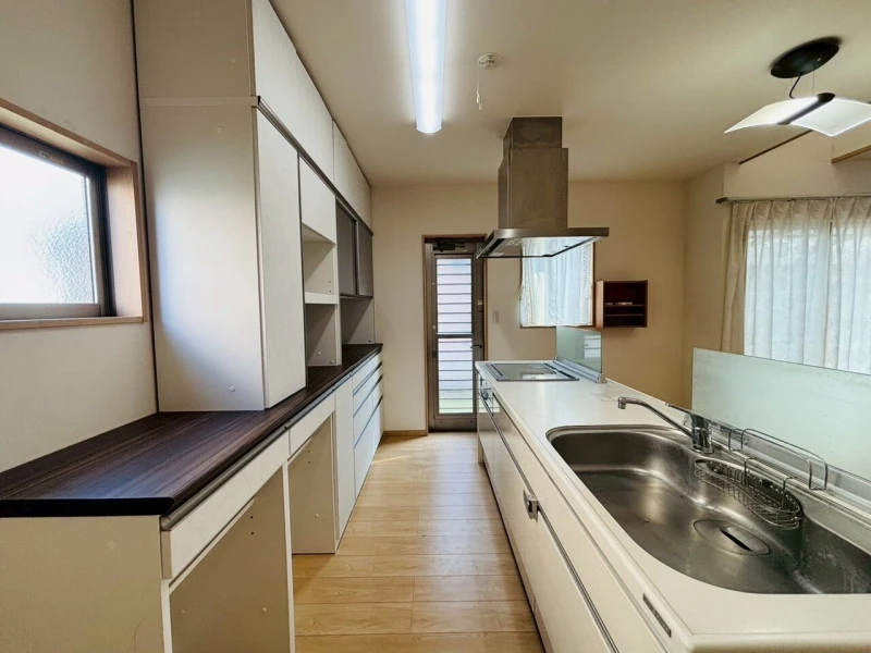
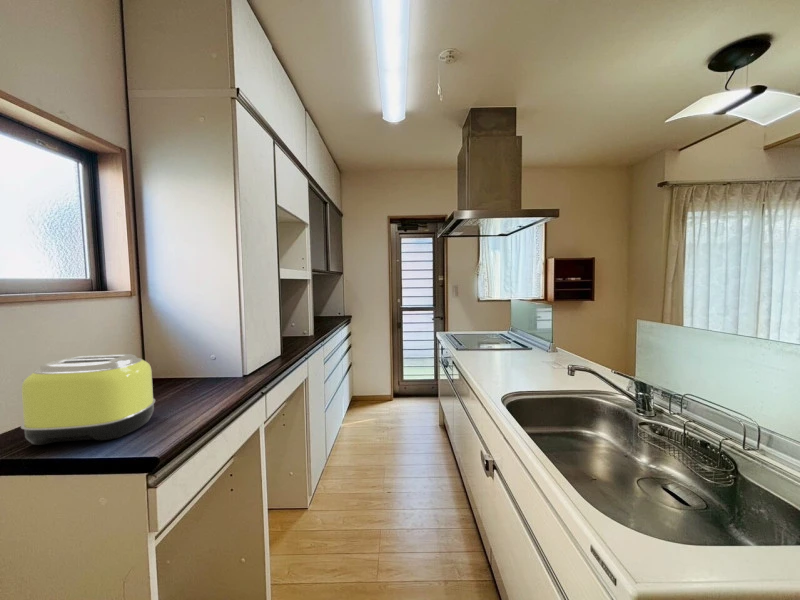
+ toaster (89, 395)
